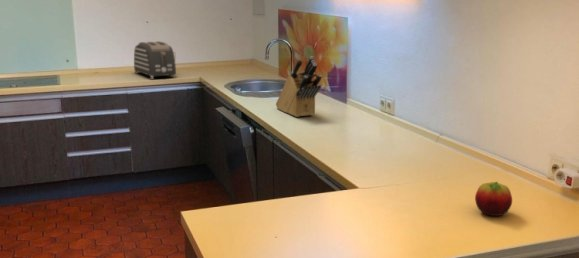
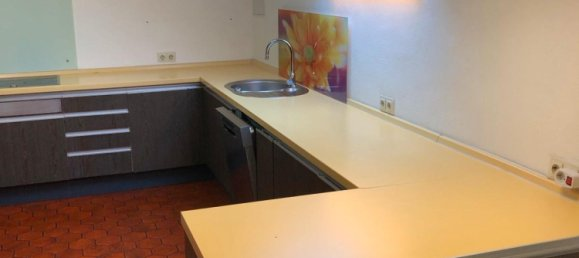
- knife block (298, 84)
- fruit (493, 197)
- toaster (154, 58)
